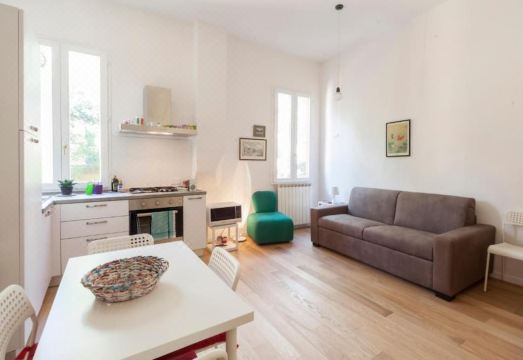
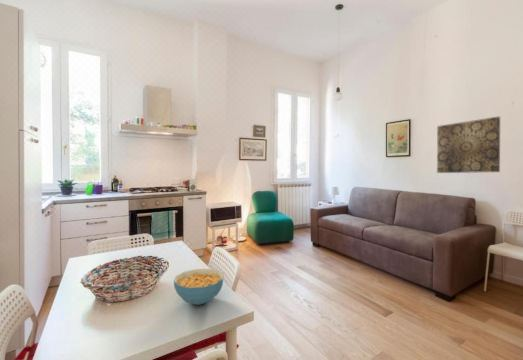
+ wall art (465, 147)
+ cereal bowl (199, 289)
